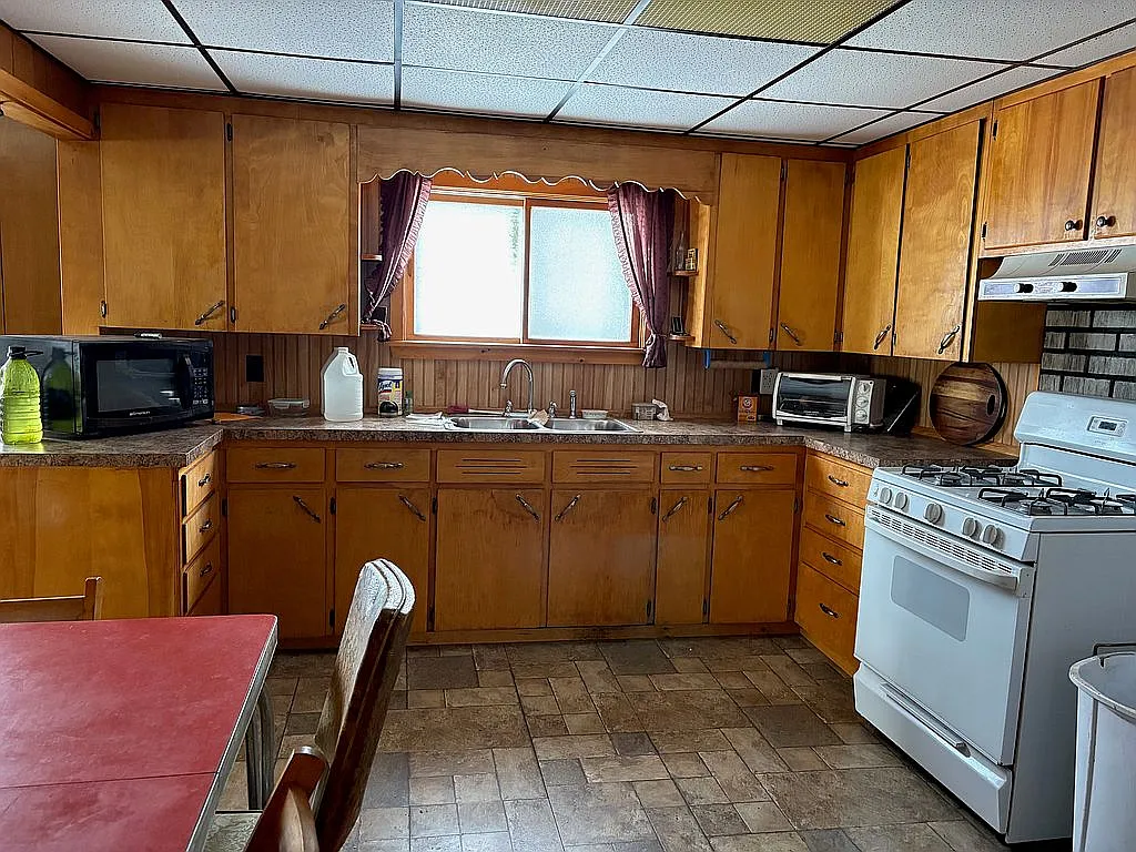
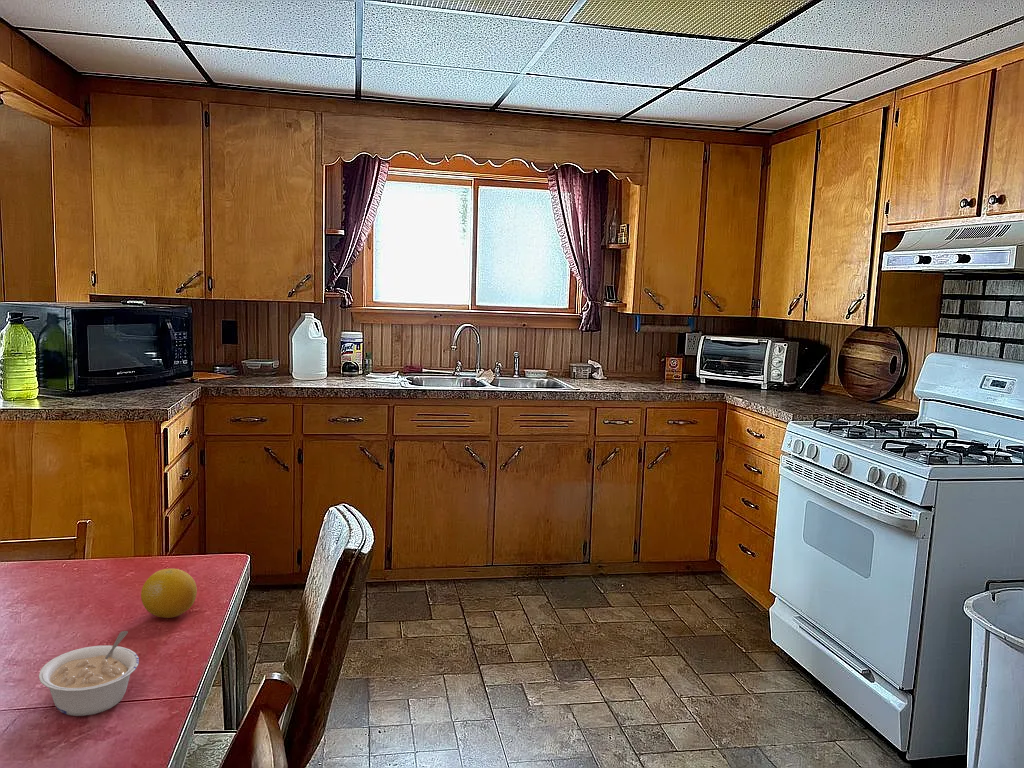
+ fruit (169, 592)
+ legume (90, 677)
